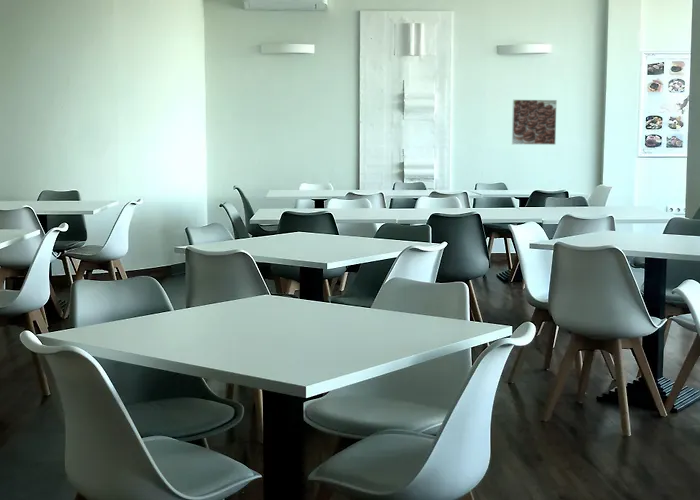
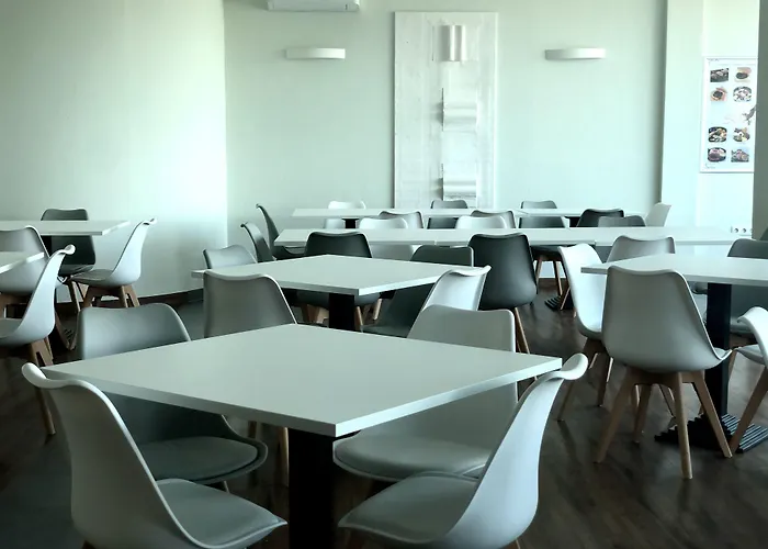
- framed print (534, 122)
